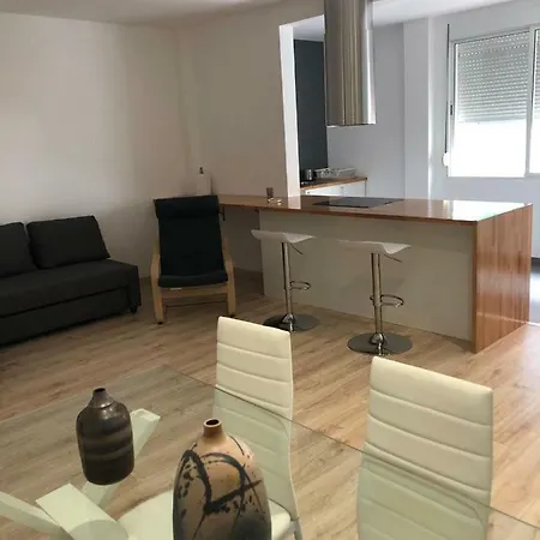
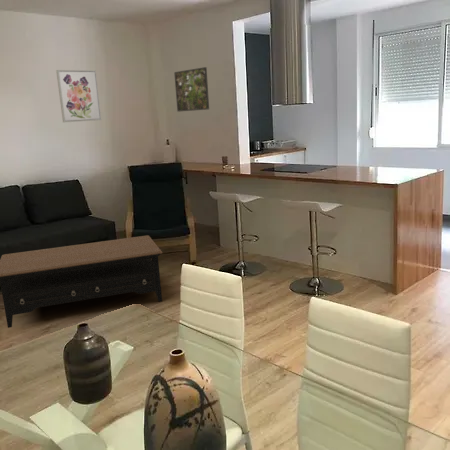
+ coffee table (83, 277)
+ wall art (79, 96)
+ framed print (191, 90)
